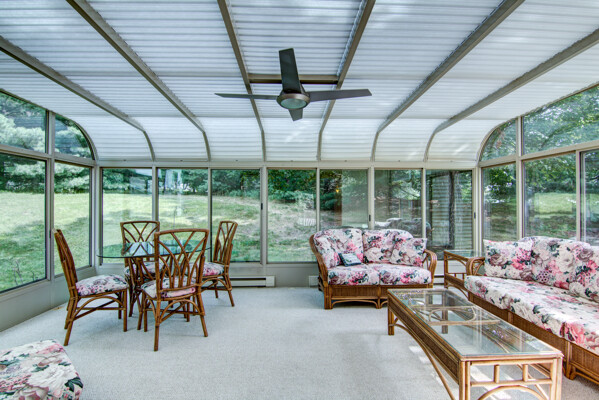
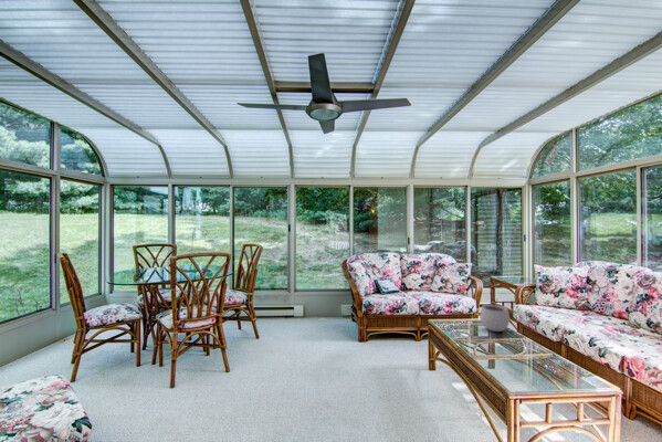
+ plant pot (494, 314)
